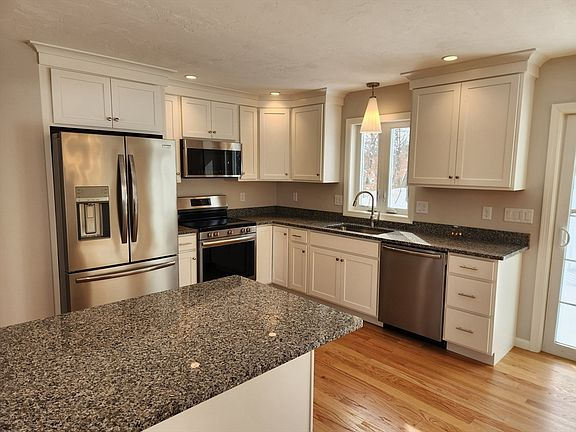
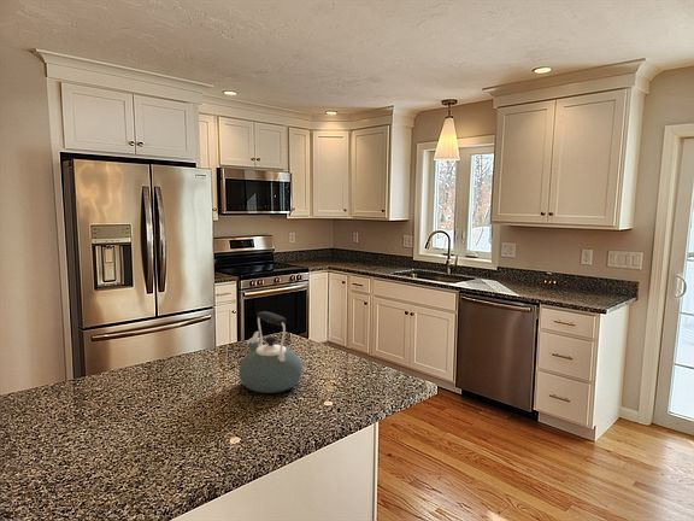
+ kettle (267, 347)
